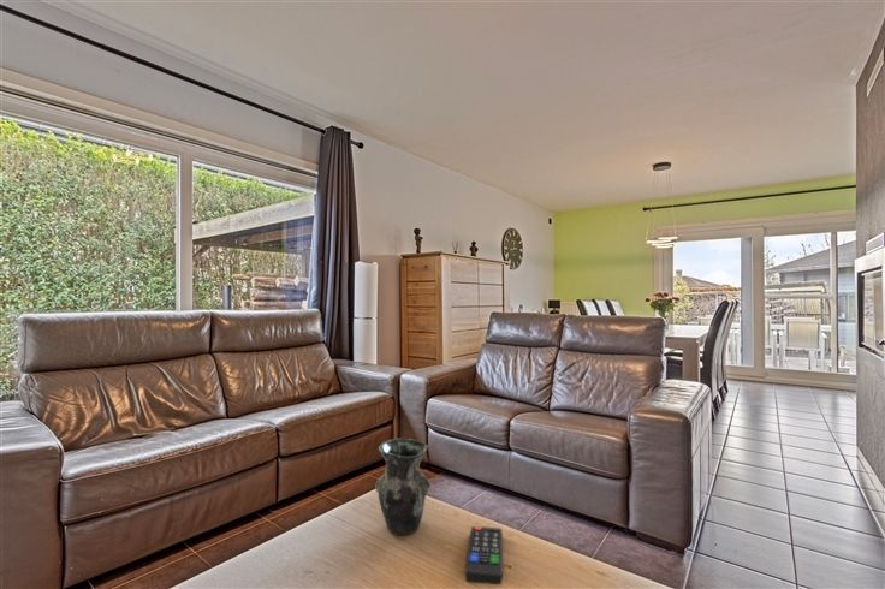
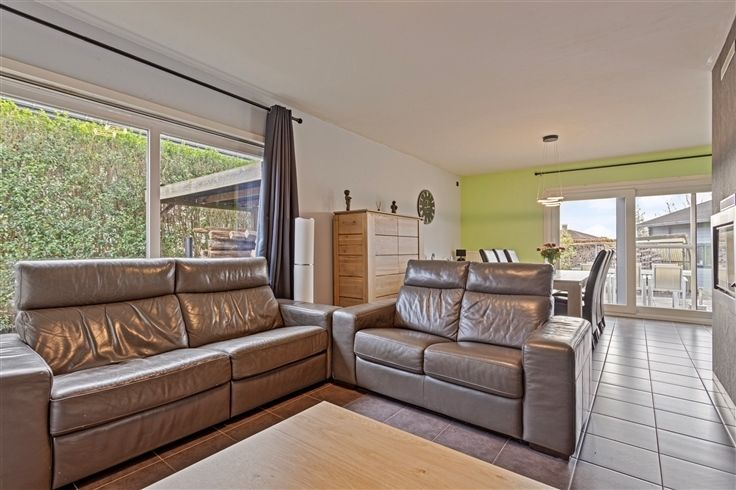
- vase (402, 486)
- remote control (485, 552)
